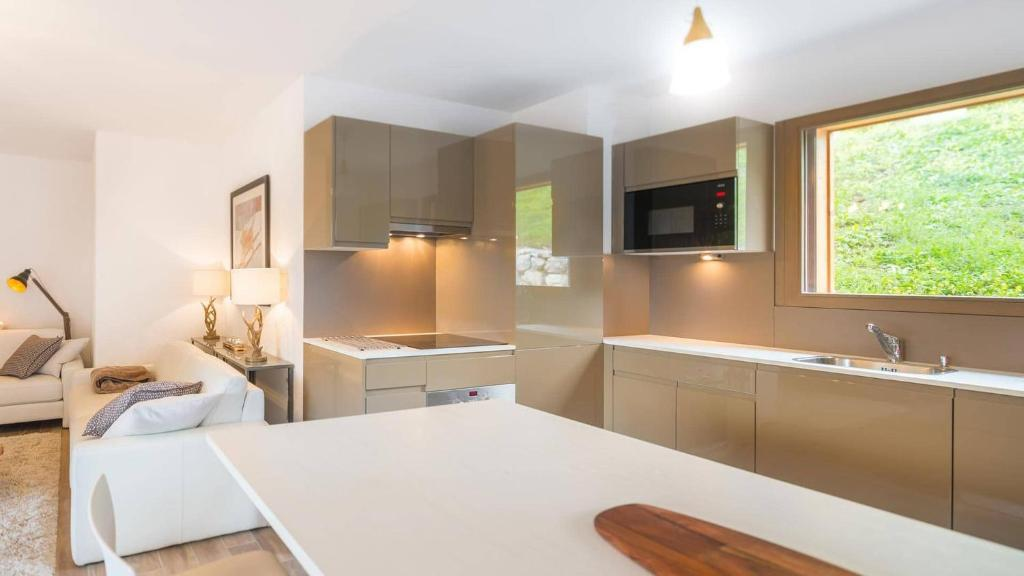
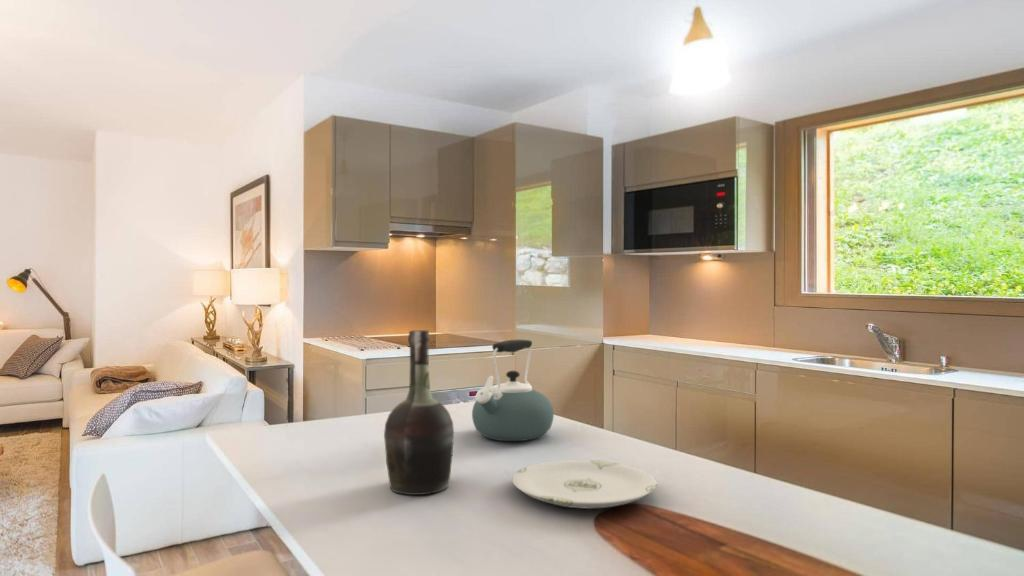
+ plate (583, 484)
+ kettle (508, 388)
+ cognac bottle (419, 407)
